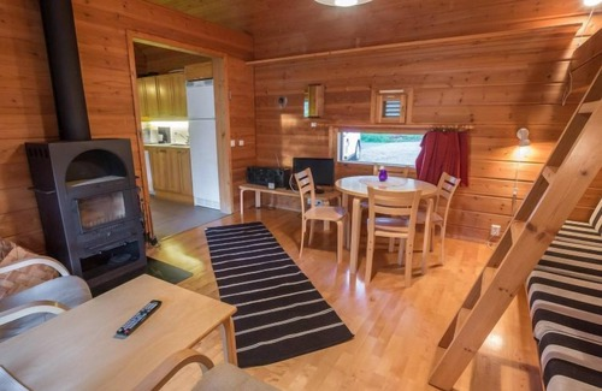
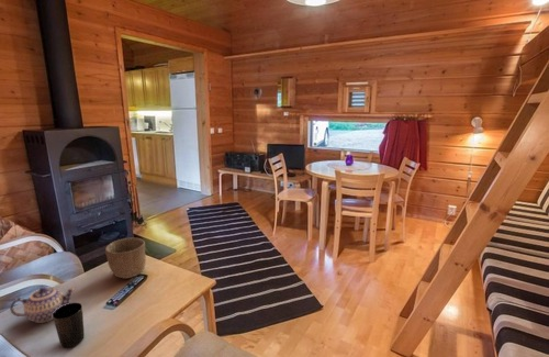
+ bowl (126, 259)
+ teapot (45, 301)
+ cup (70, 325)
